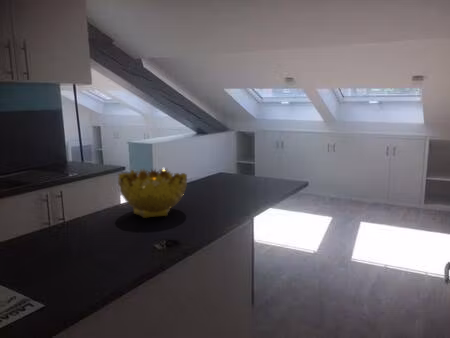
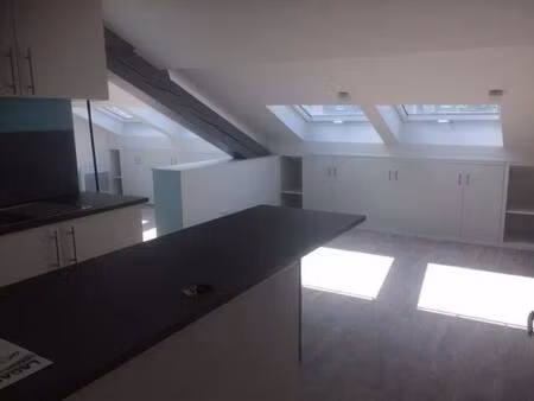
- decorative bowl (153, 192)
